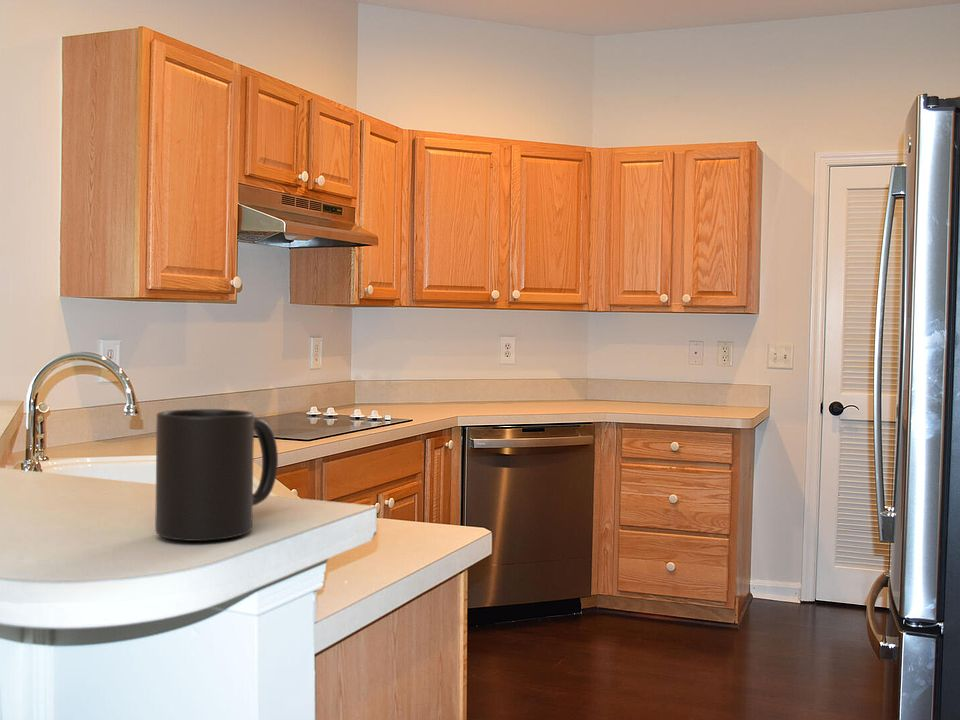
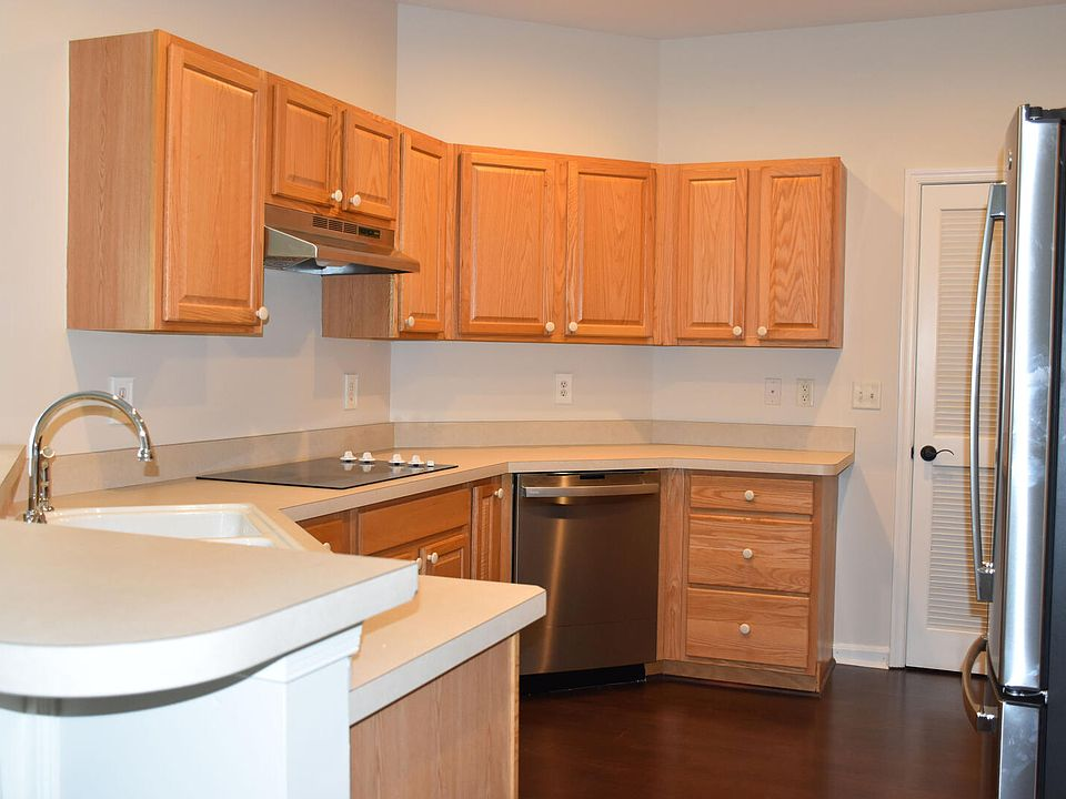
- mug (219, 470)
